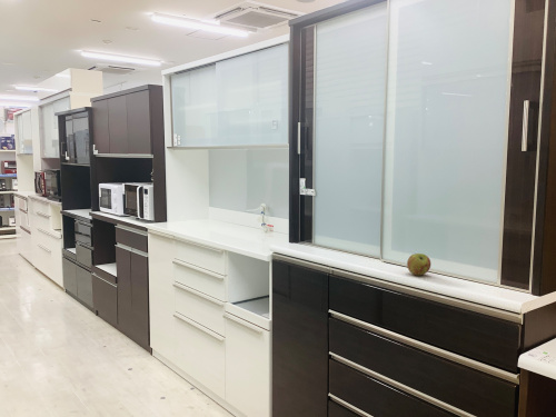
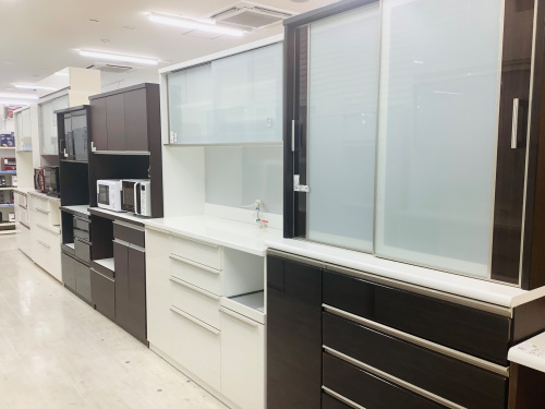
- apple (418, 264)
